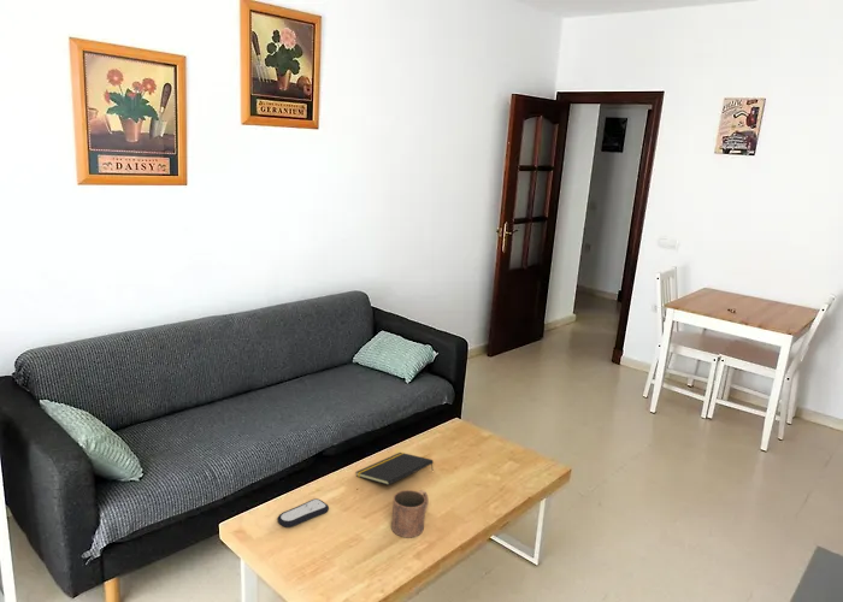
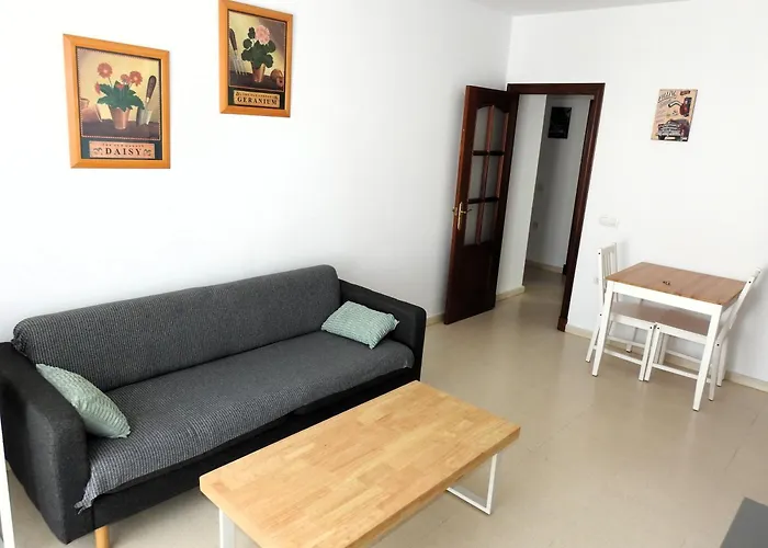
- remote control (302, 512)
- mug (413, 509)
- notepad (394, 467)
